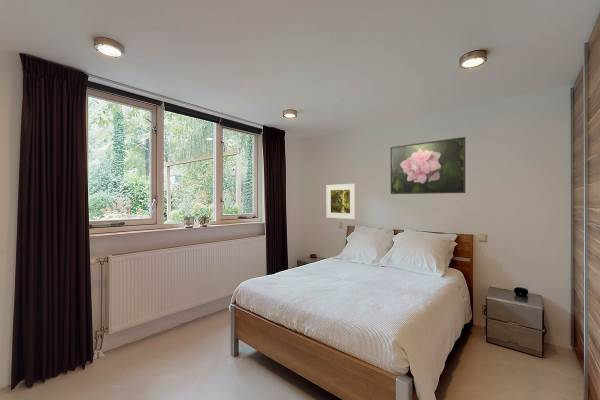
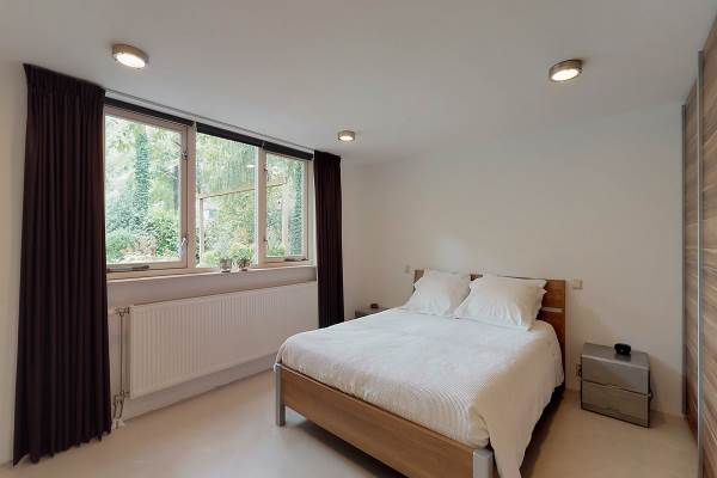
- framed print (424, 168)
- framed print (340, 201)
